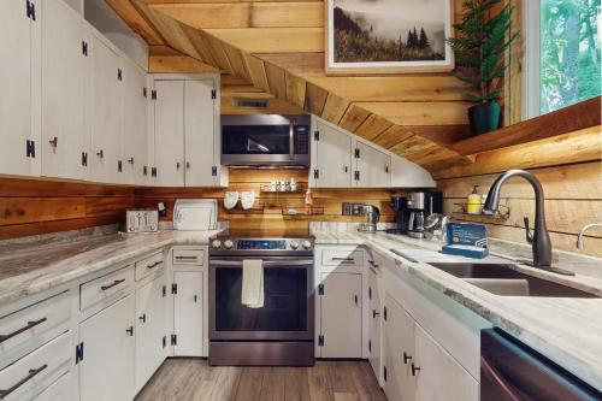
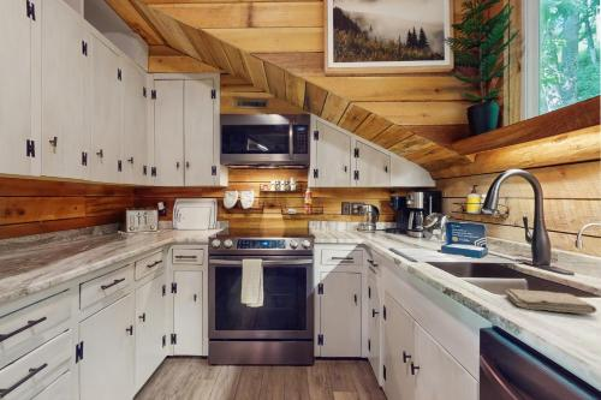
+ washcloth (546, 299)
